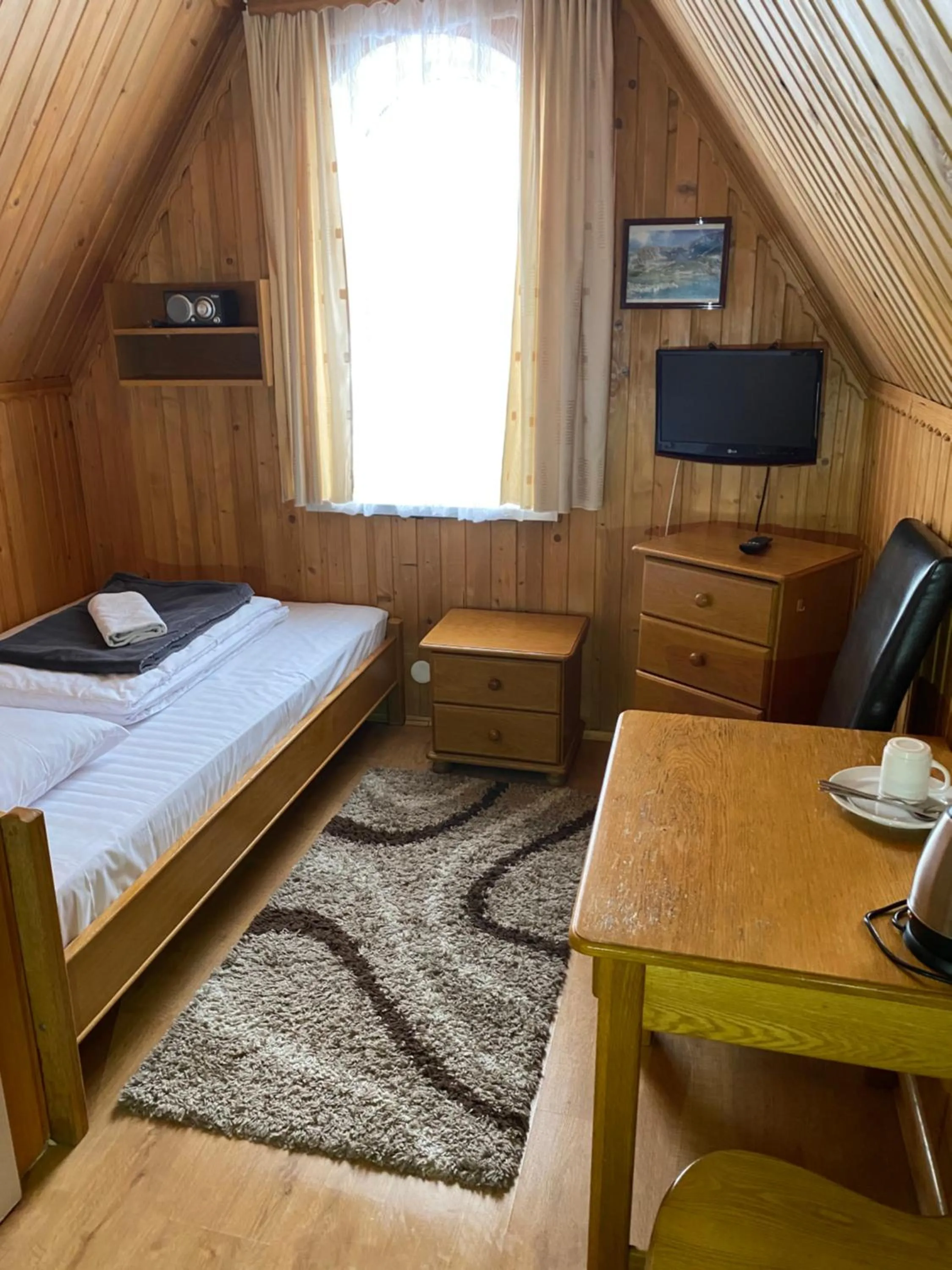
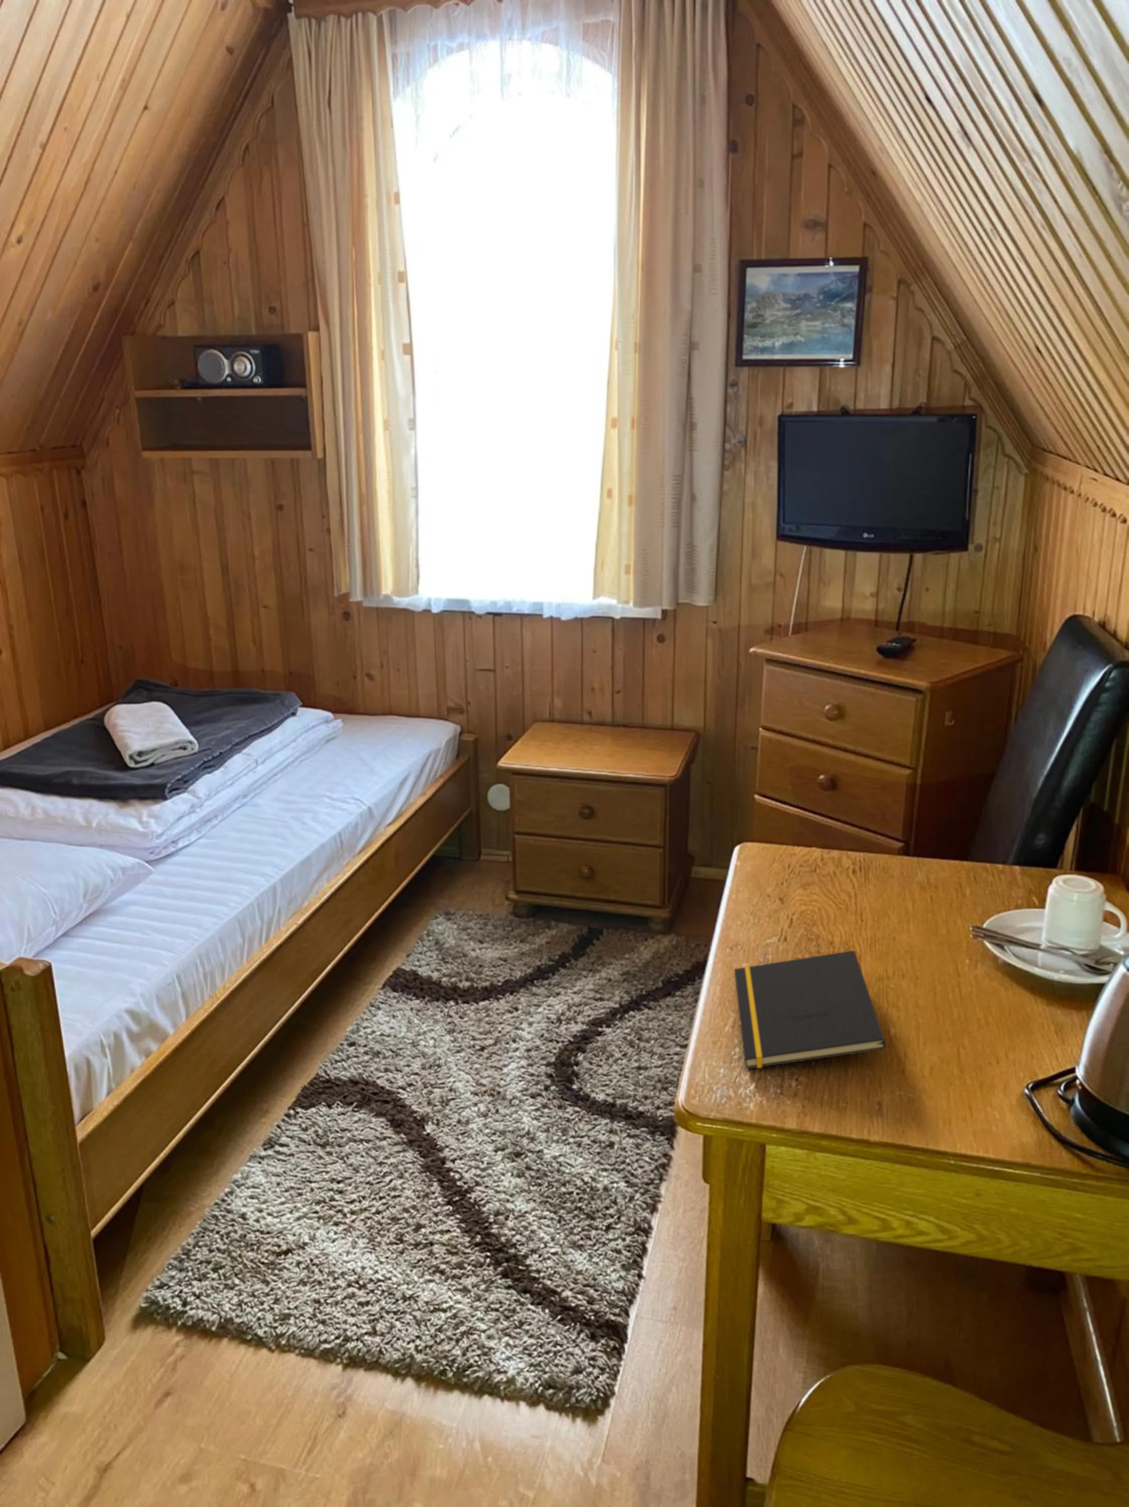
+ notepad (804, 1006)
